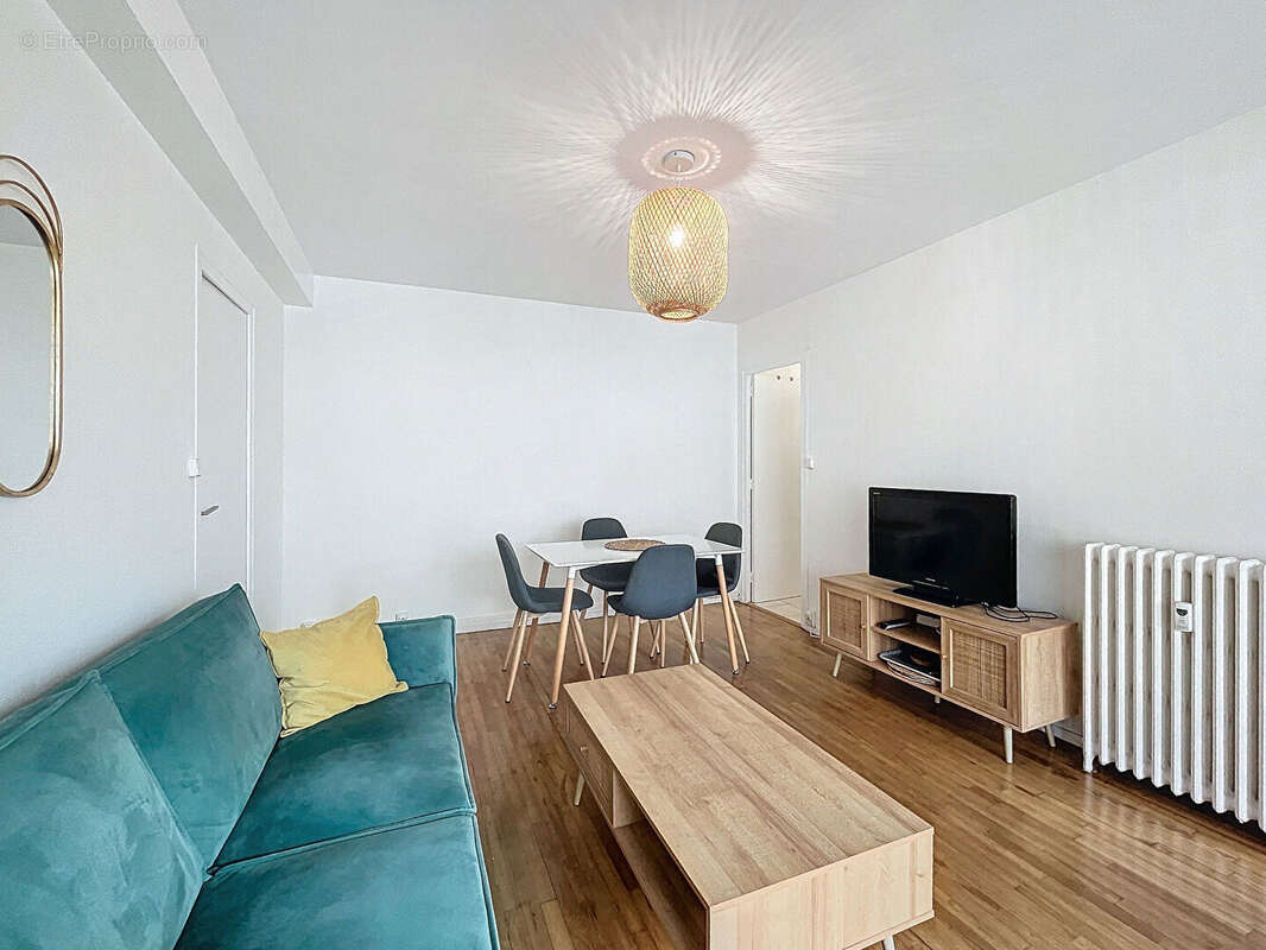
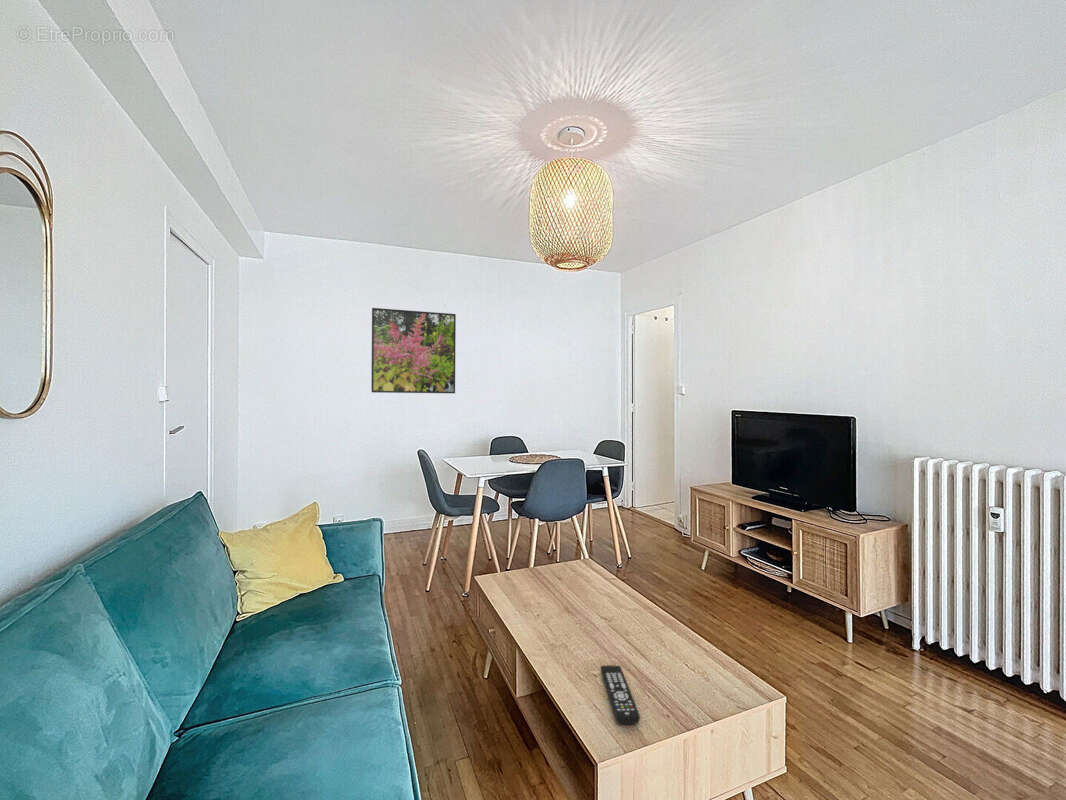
+ remote control (618, 692)
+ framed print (414, 352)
